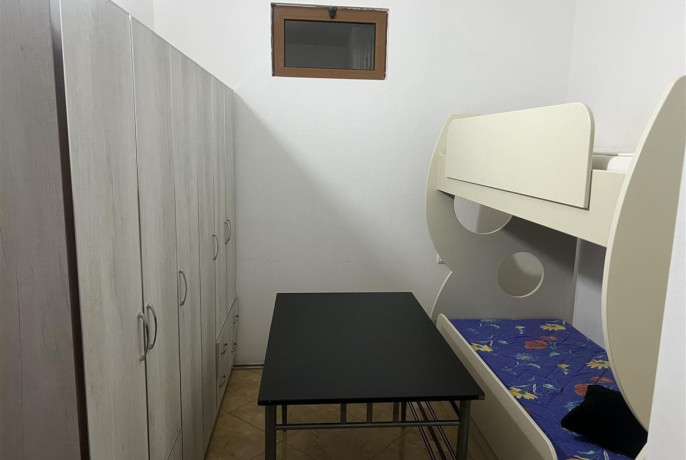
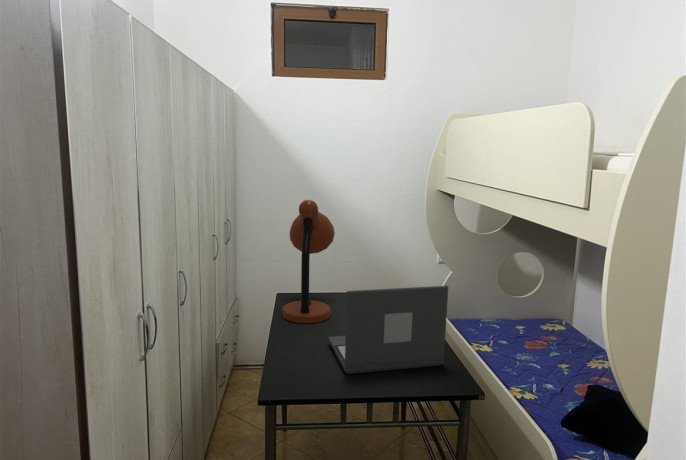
+ desk lamp (309, 254)
+ laptop (385, 316)
